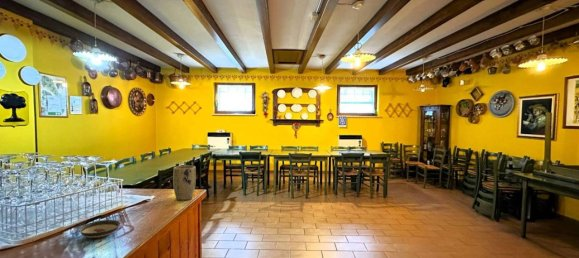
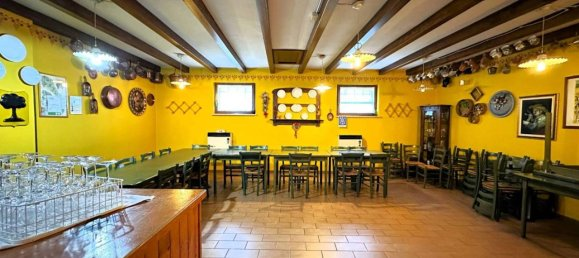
- plant pot (184, 182)
- saucer (100, 230)
